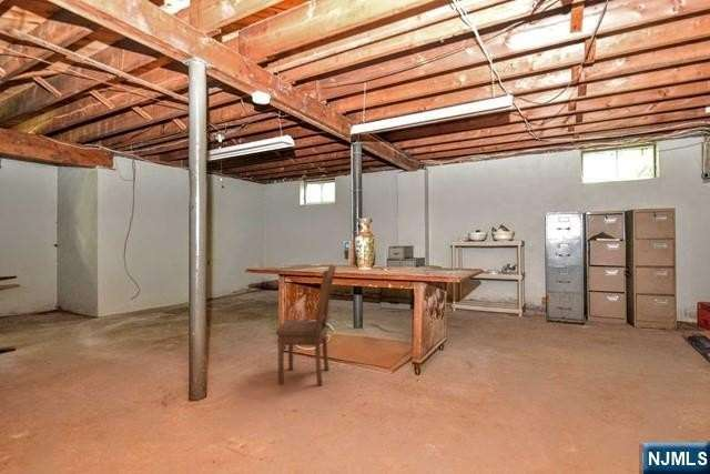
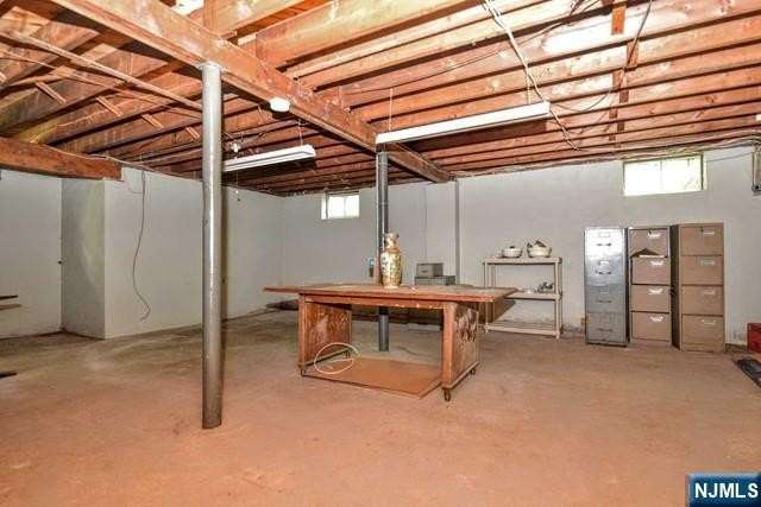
- dining chair (306, 321)
